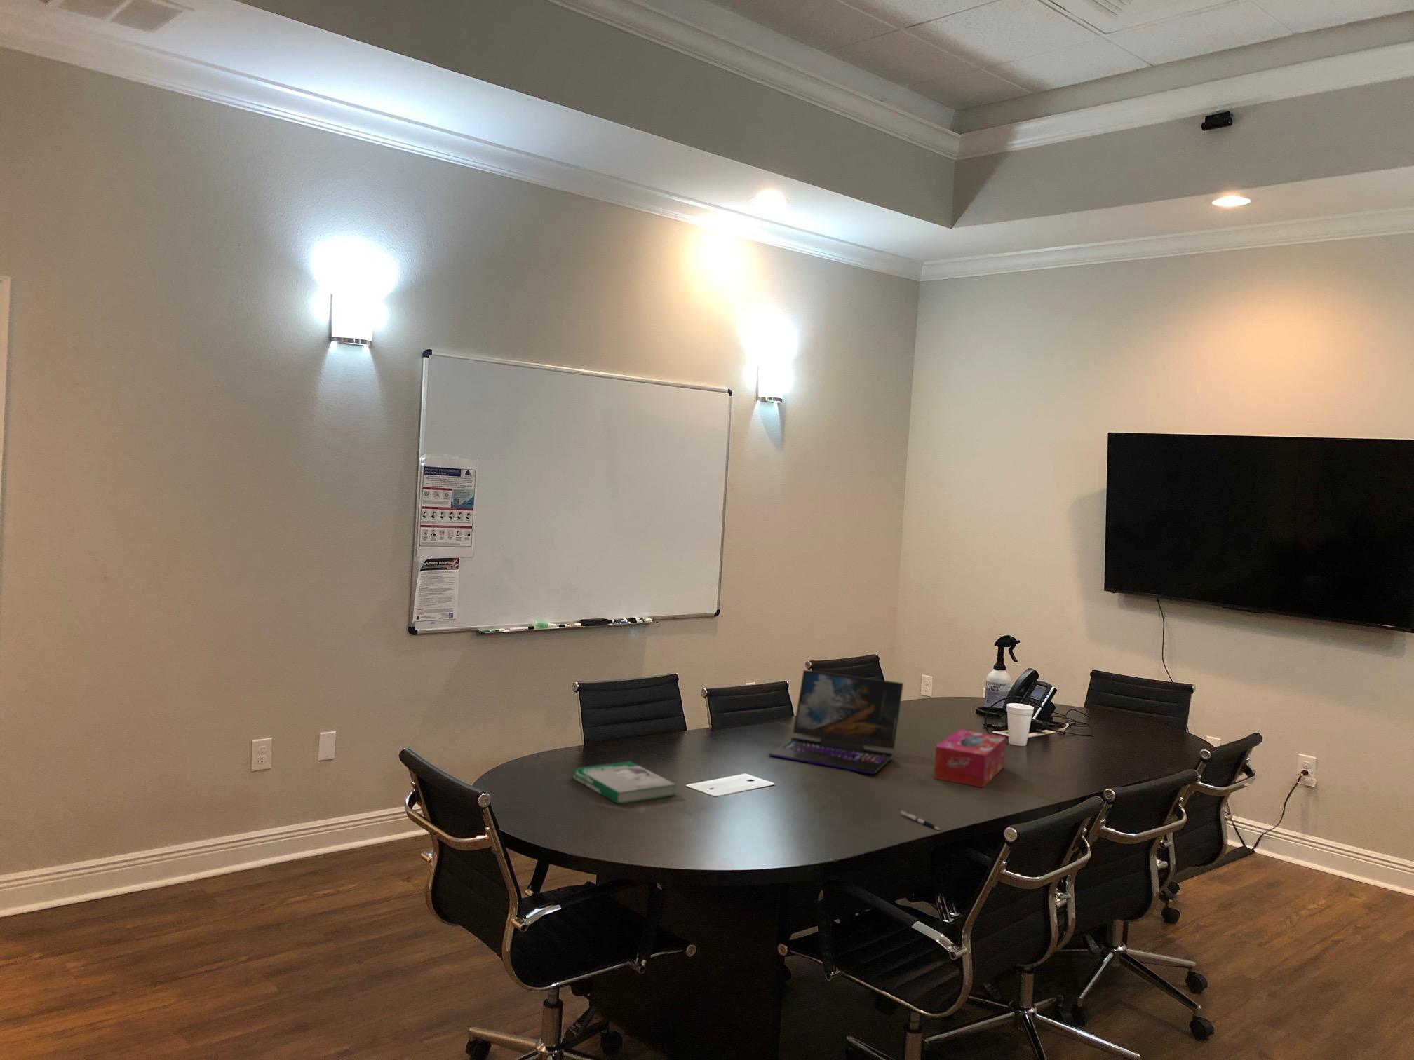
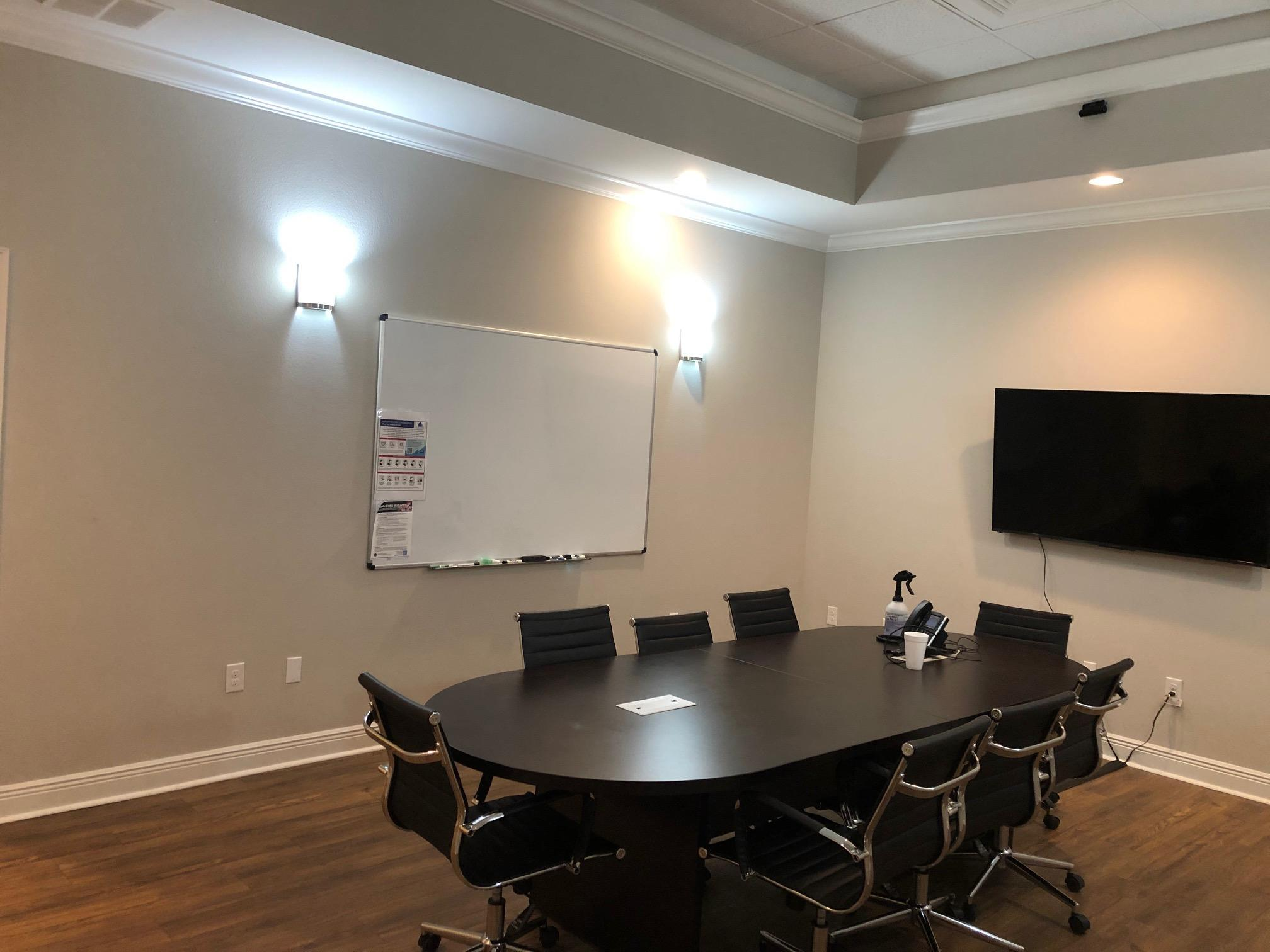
- pen (921, 821)
- book (623, 782)
- tissue box (971, 756)
- laptop (837, 719)
